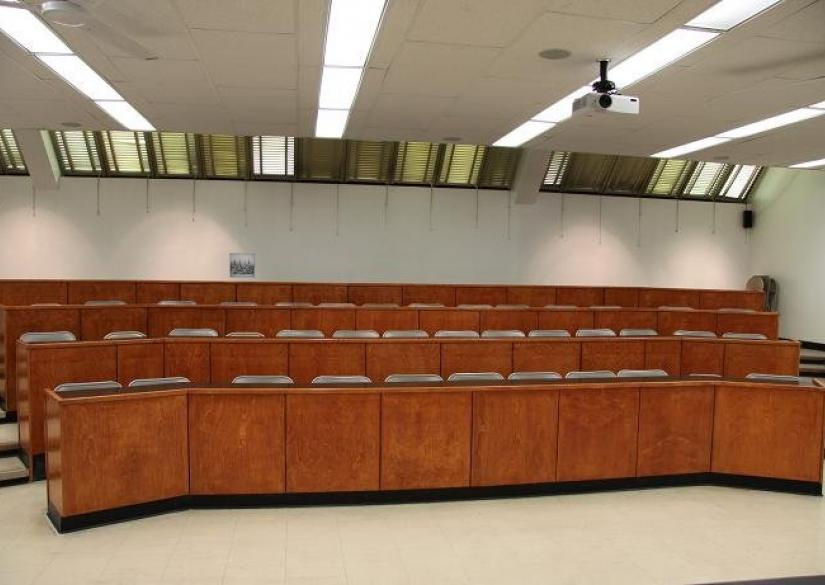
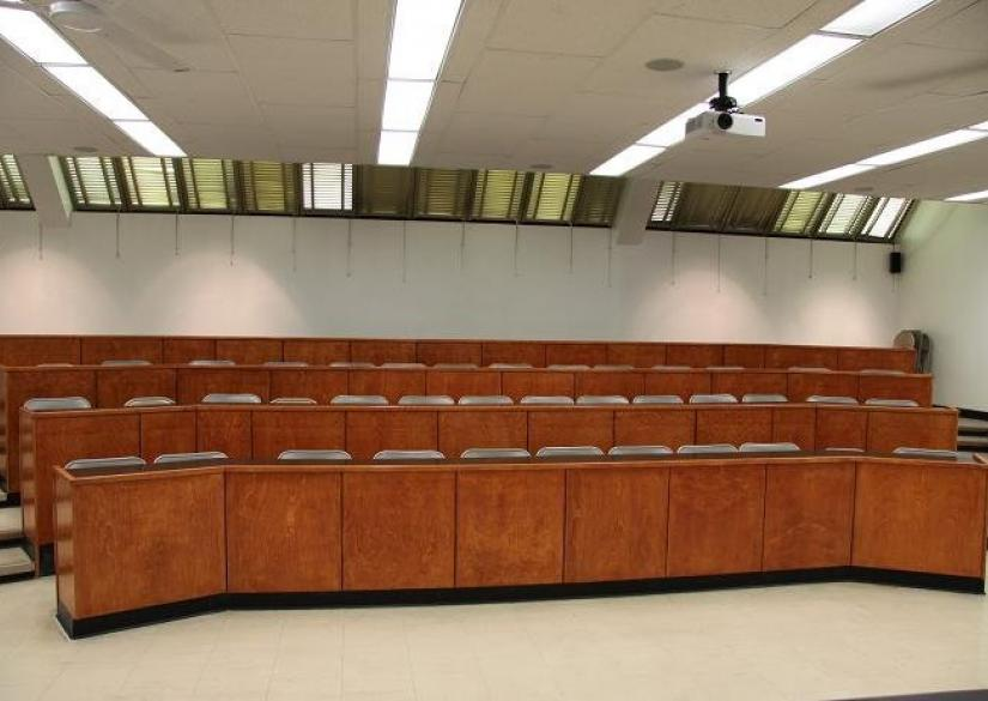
- wall art (242, 265)
